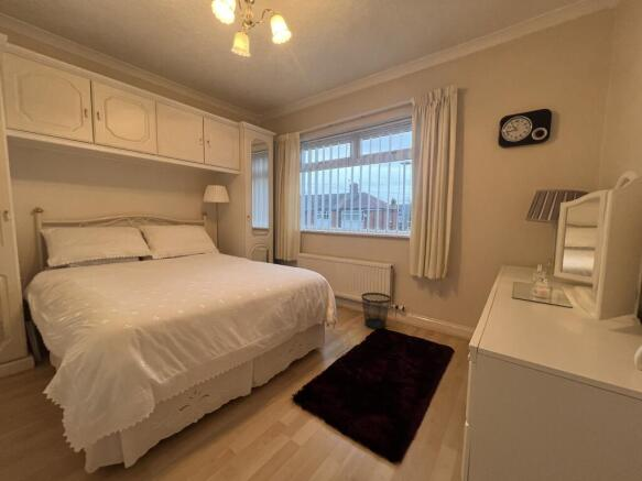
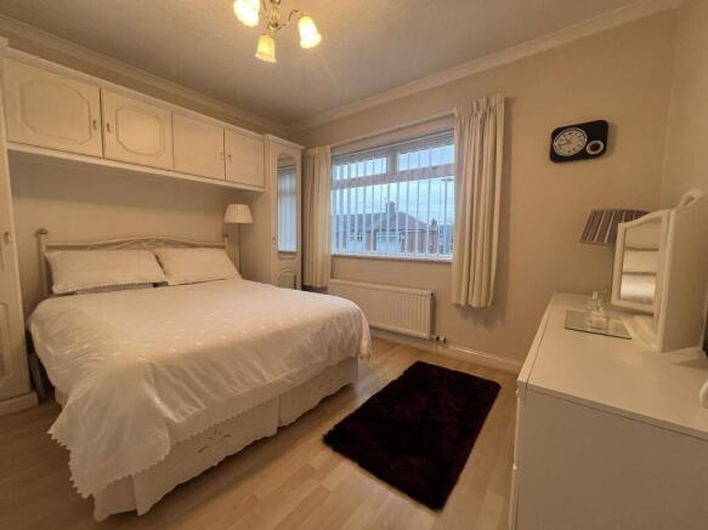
- wastebasket (376, 310)
